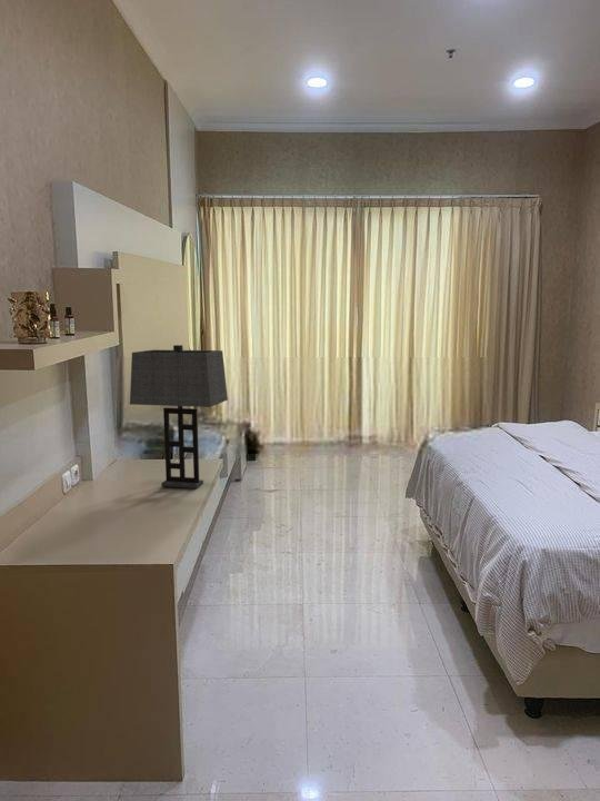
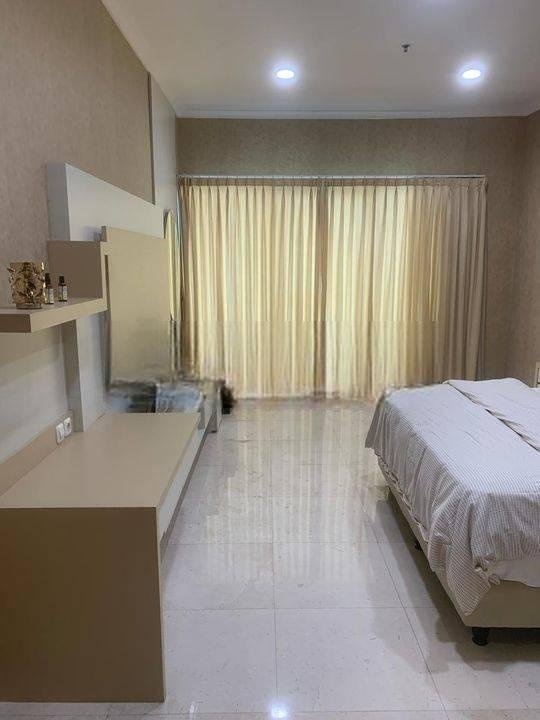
- table lamp (180, 416)
